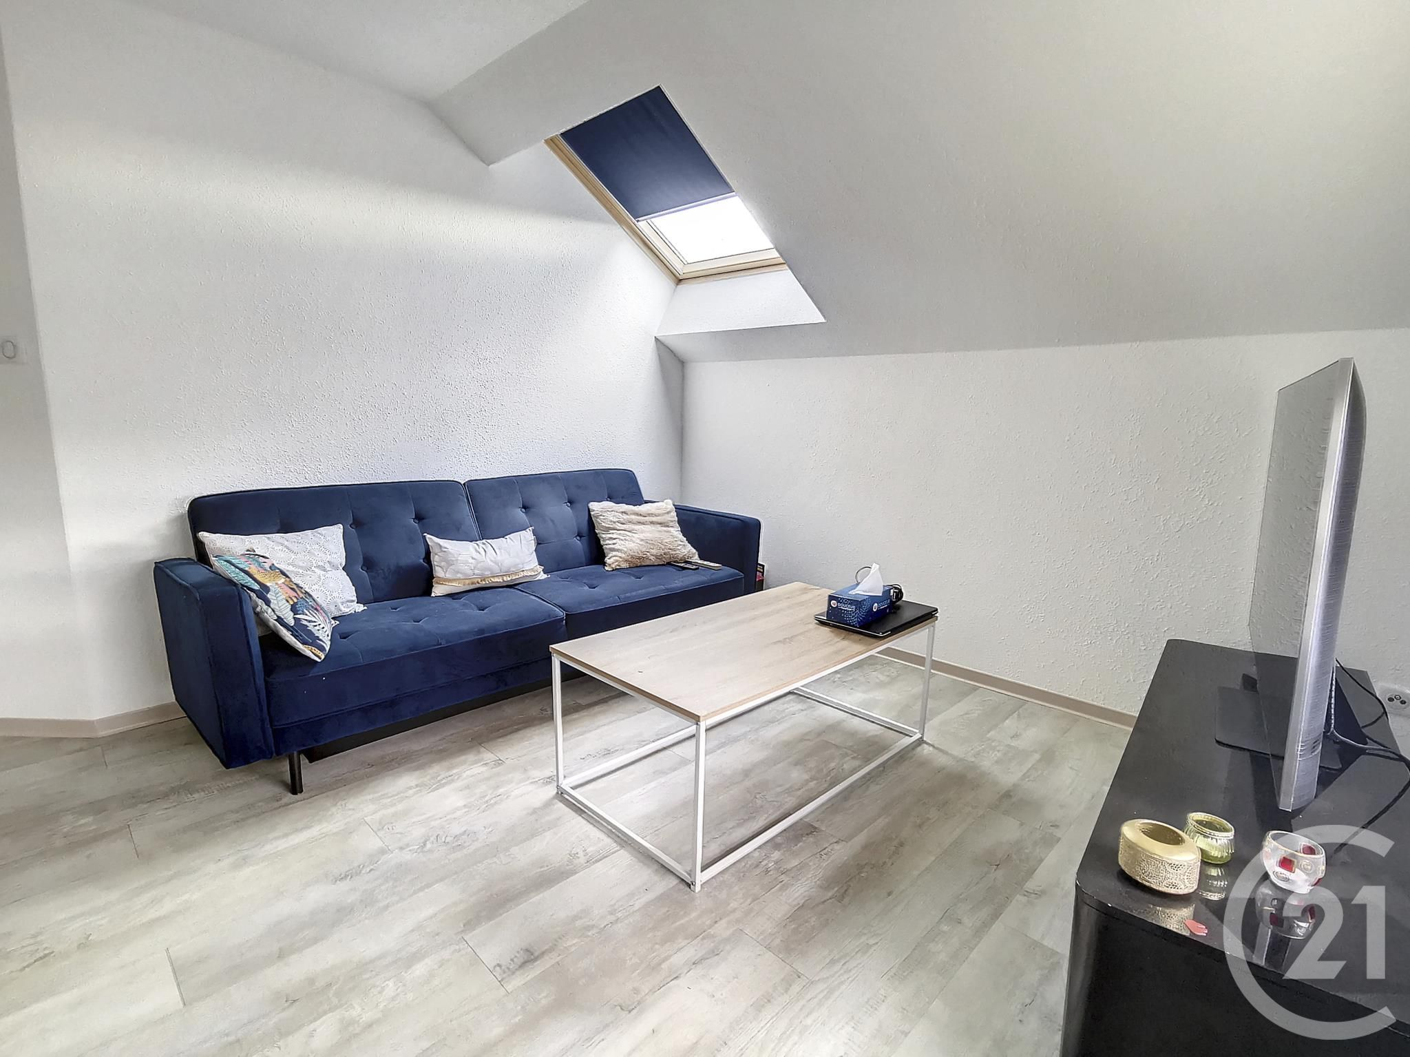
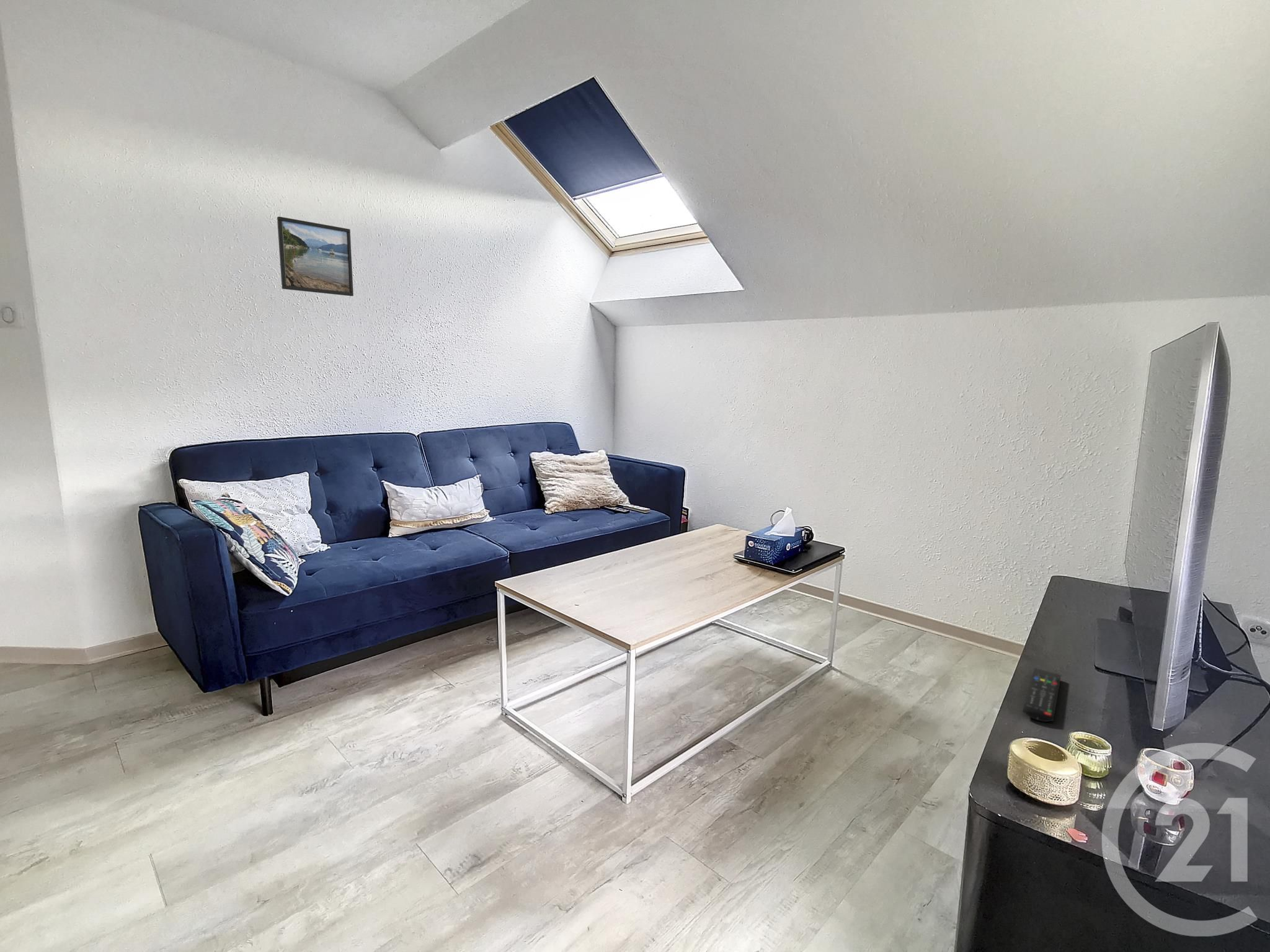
+ remote control (1042, 694)
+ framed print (317, 258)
